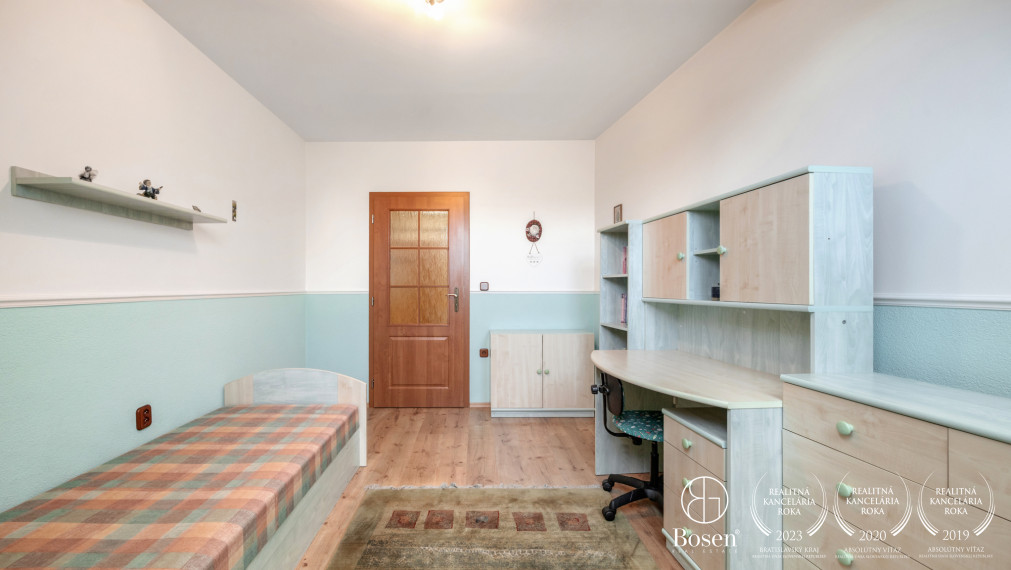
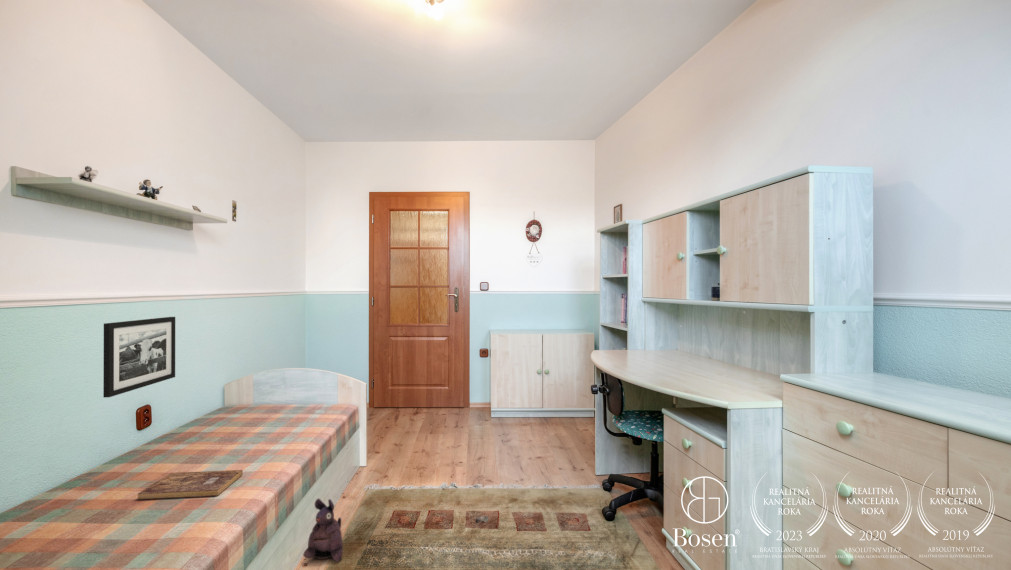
+ bible (191, 483)
+ plush toy (329, 523)
+ picture frame (143, 353)
